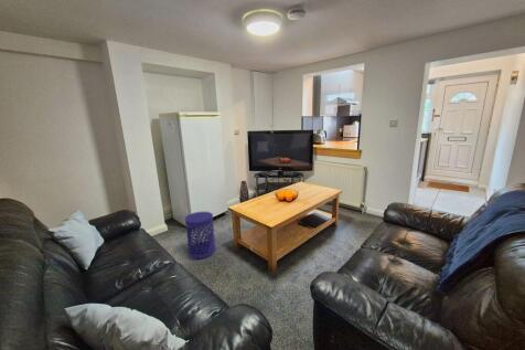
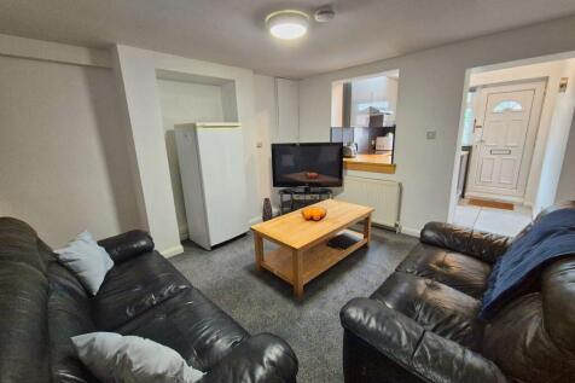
- waste bin (200, 234)
